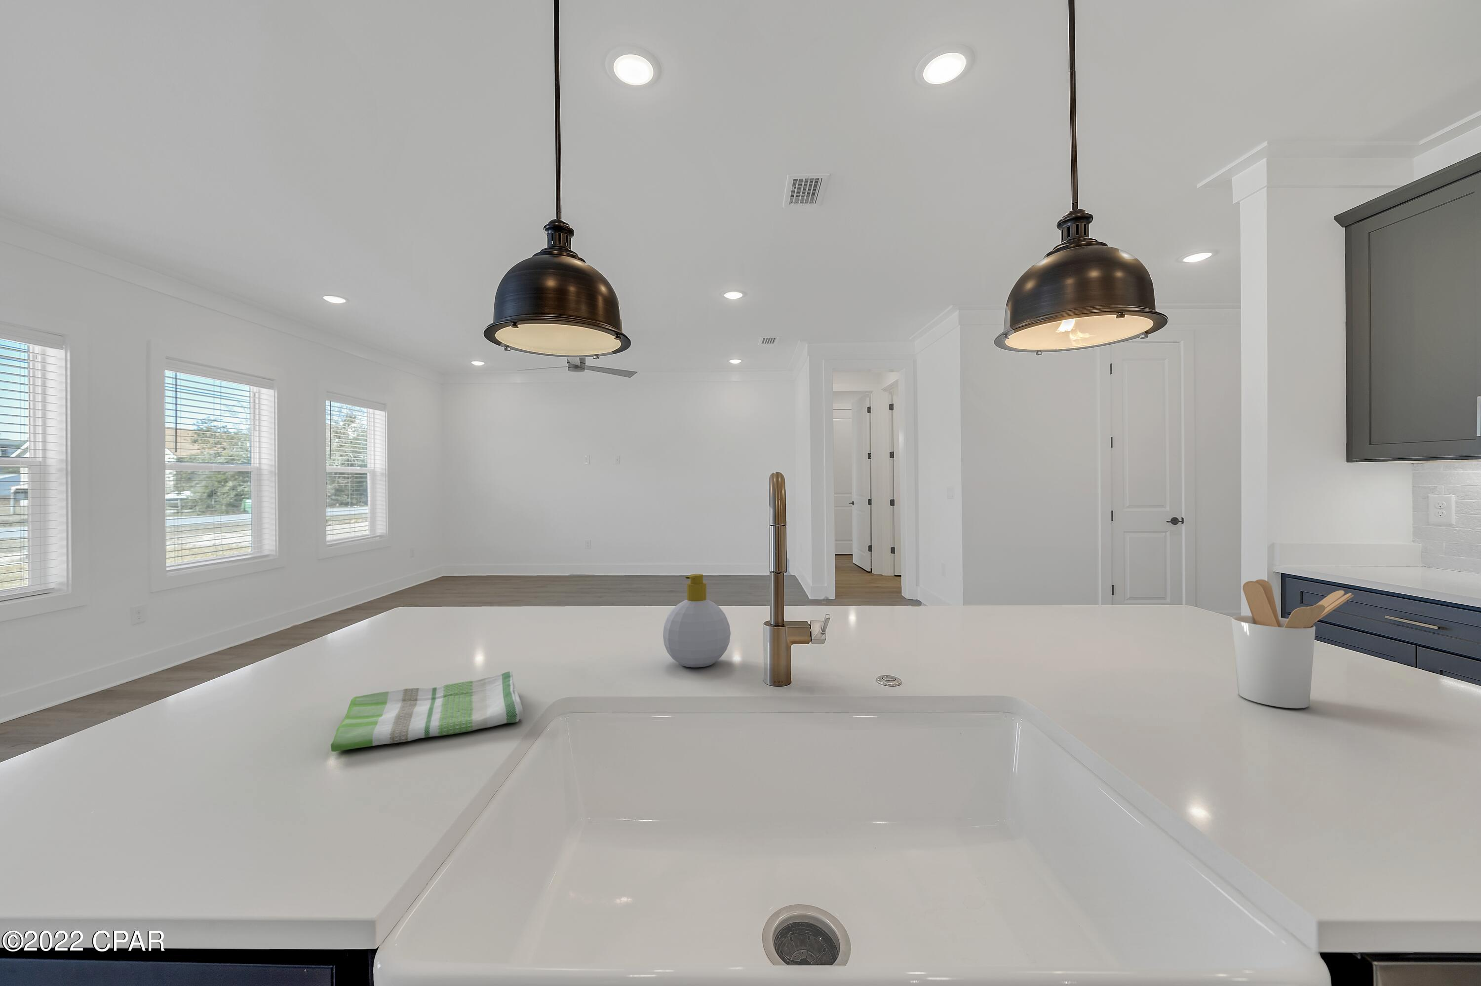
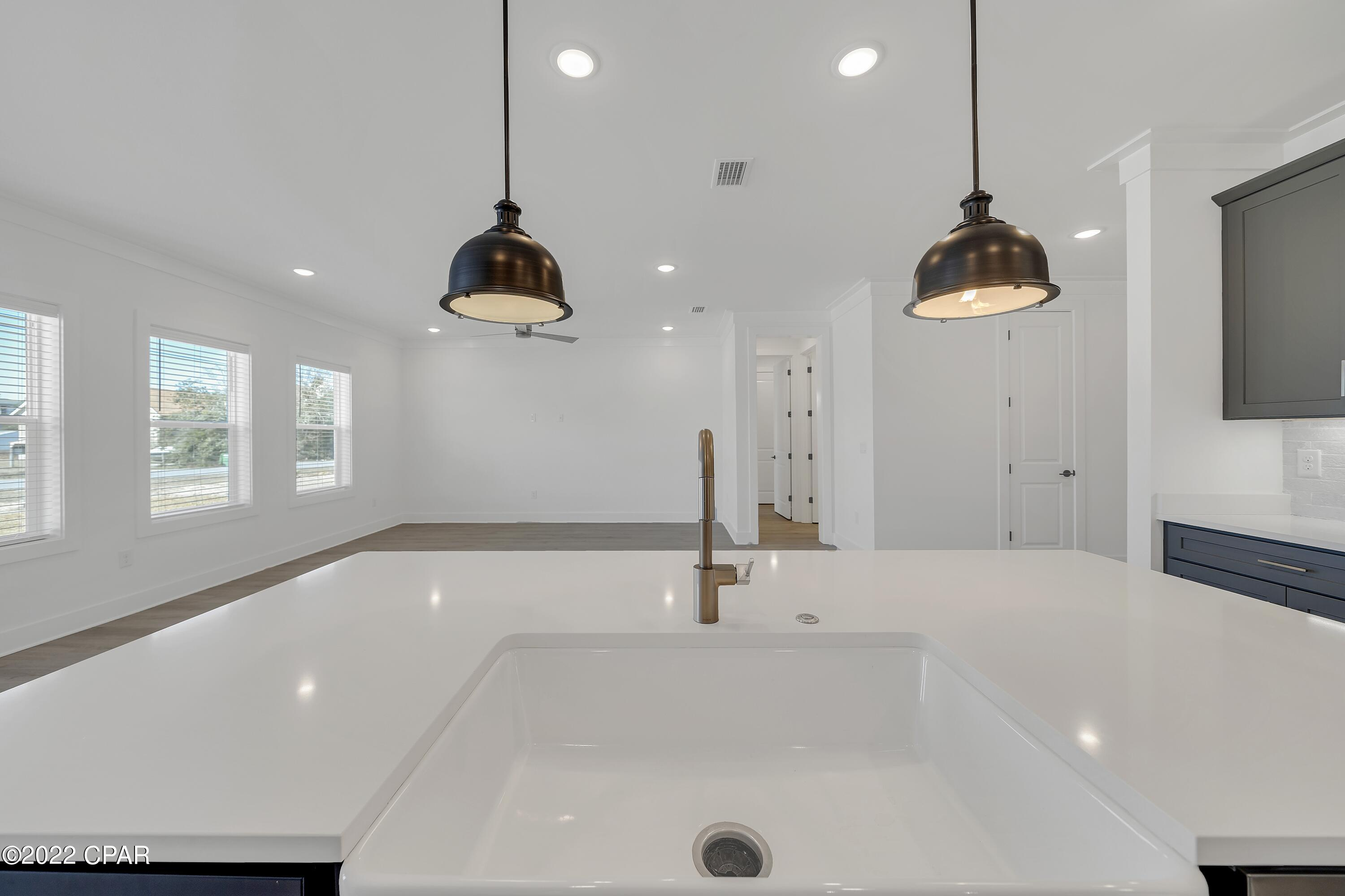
- dish towel (435, 705)
- soap bottle (697, 618)
- utensil holder (1293, 643)
